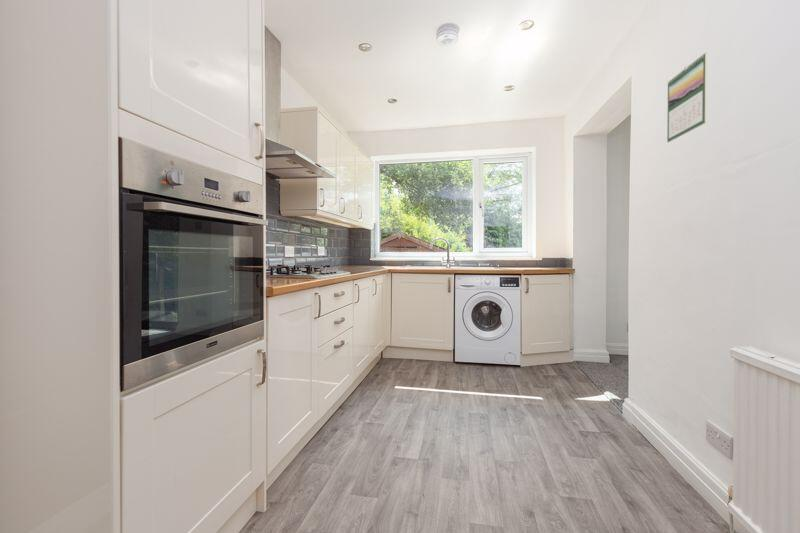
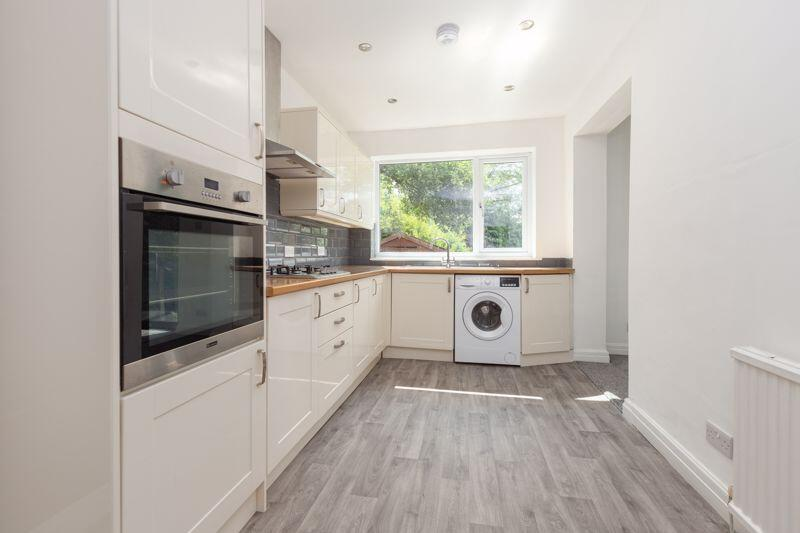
- calendar (685, 99)
